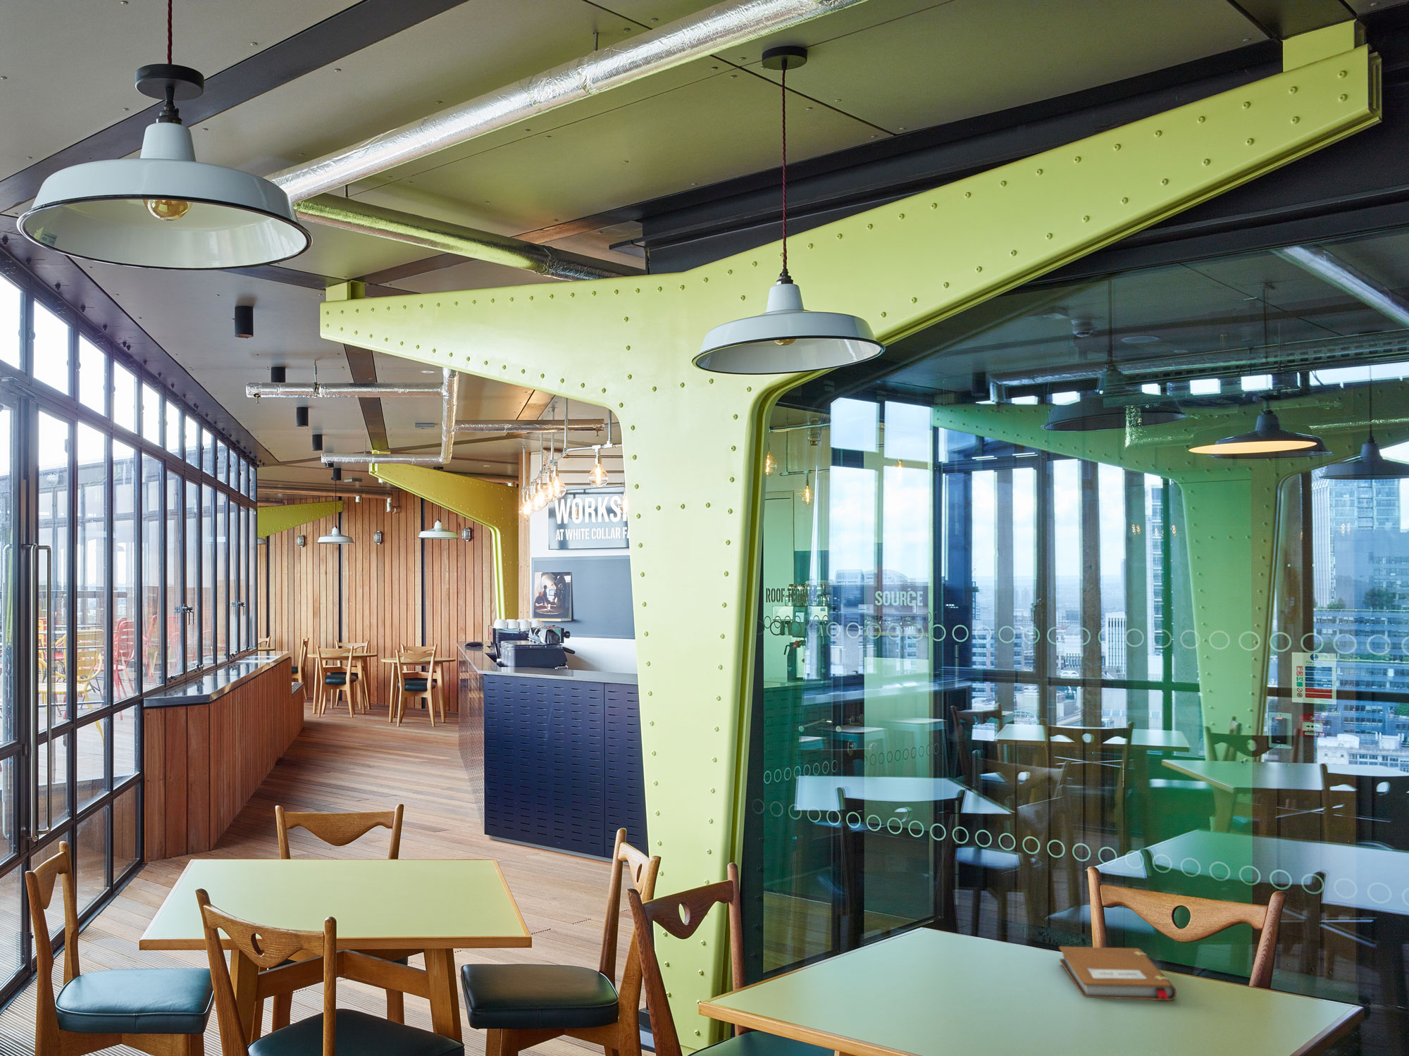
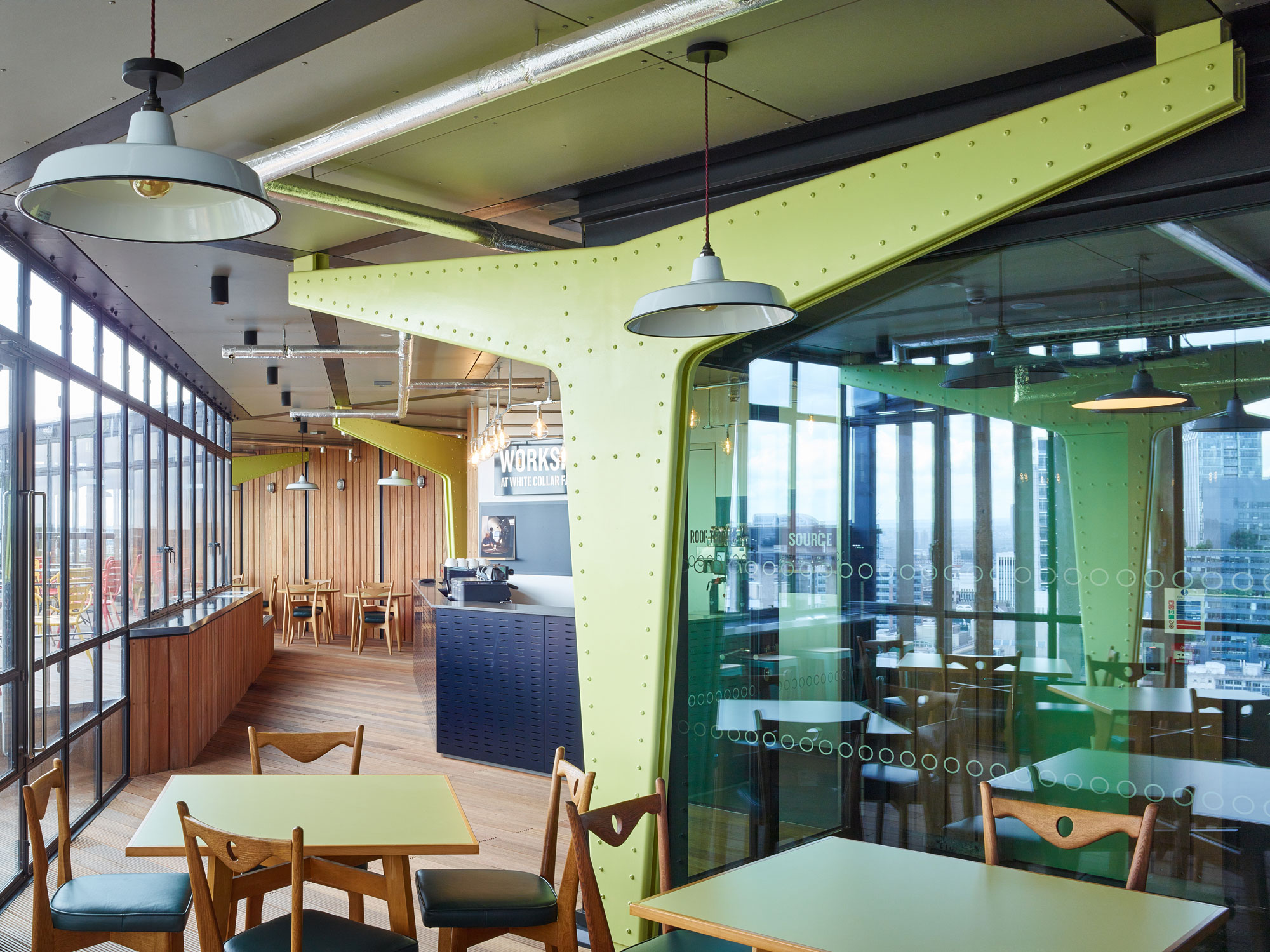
- notebook (1116, 973)
